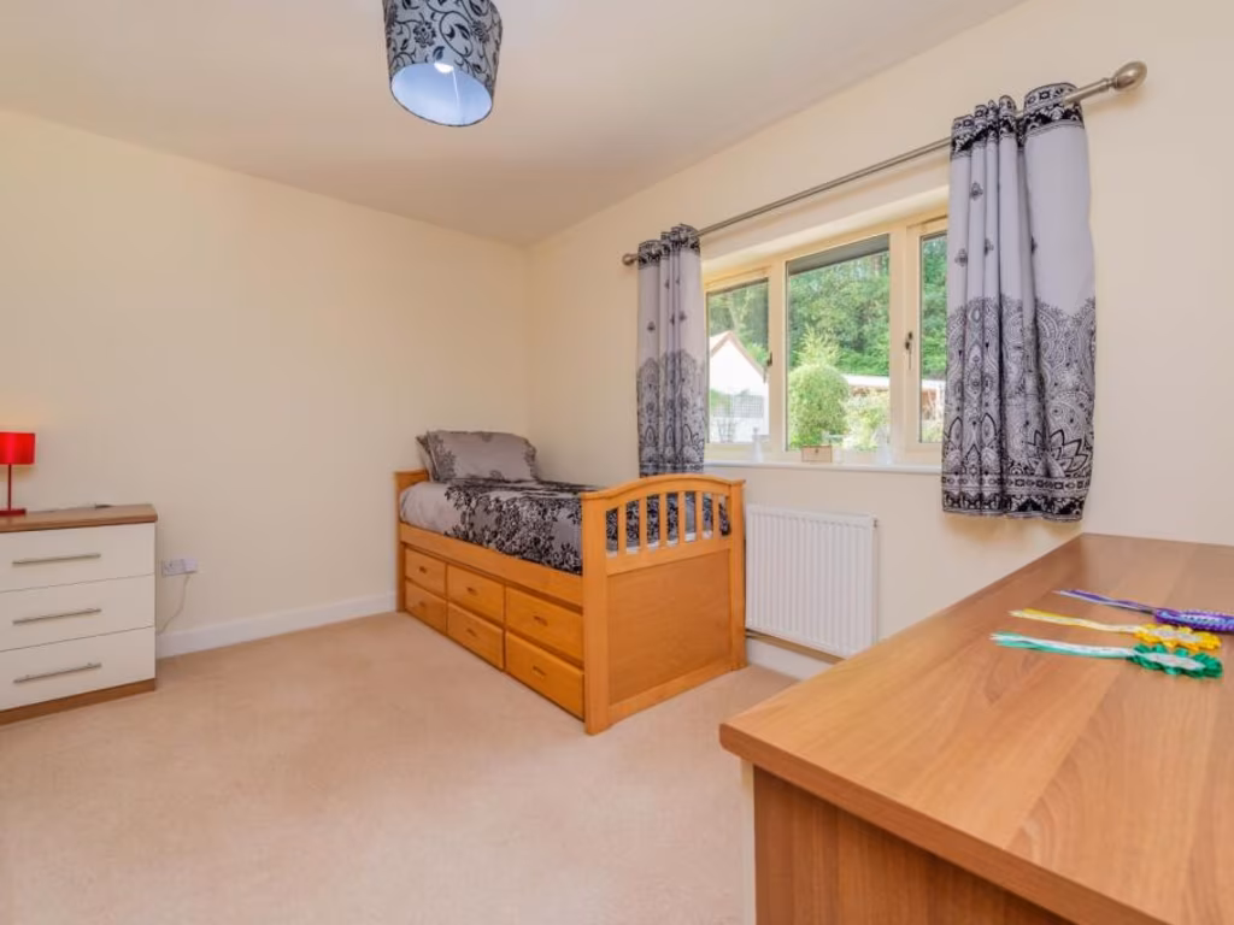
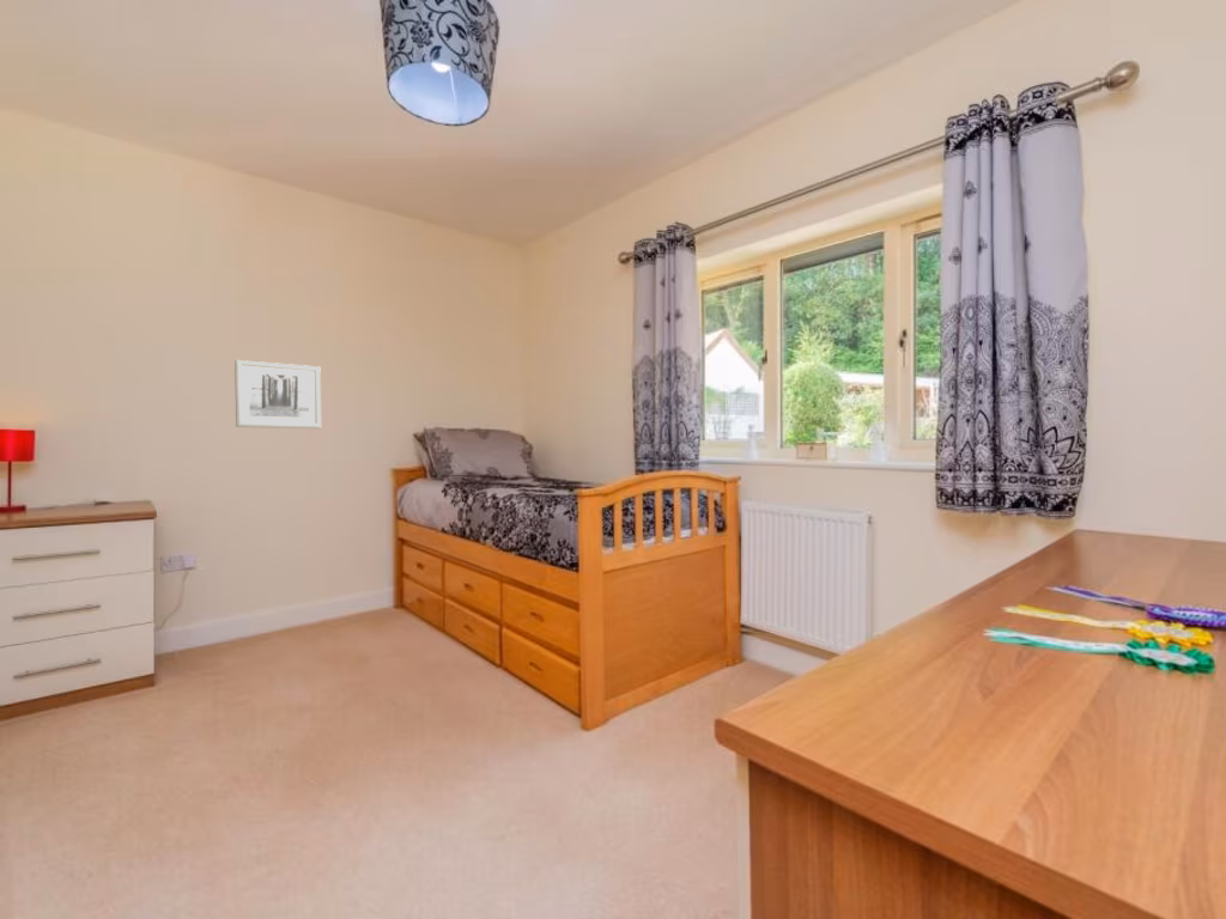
+ wall art (279, 395)
